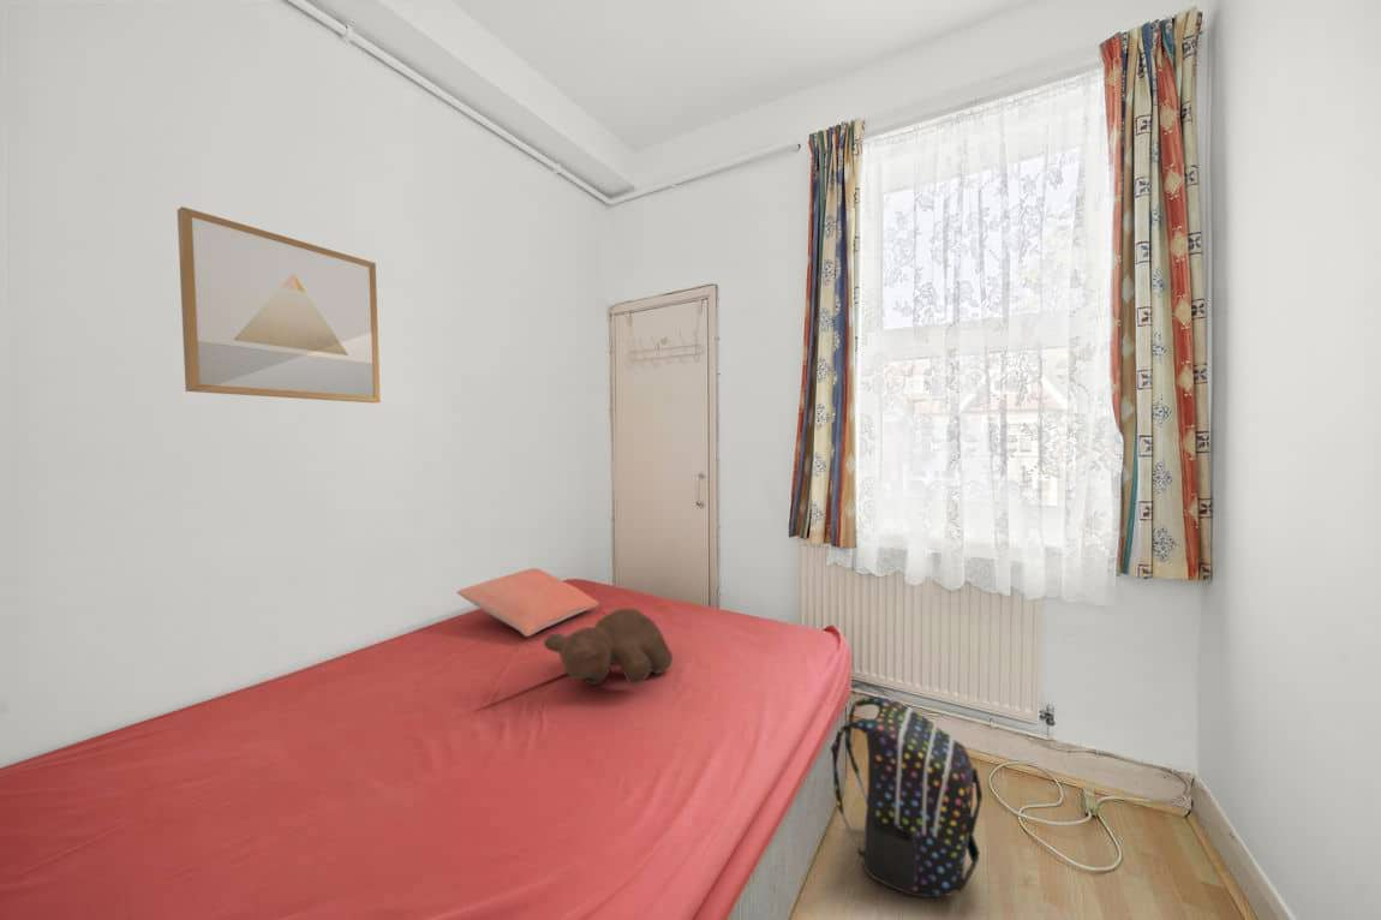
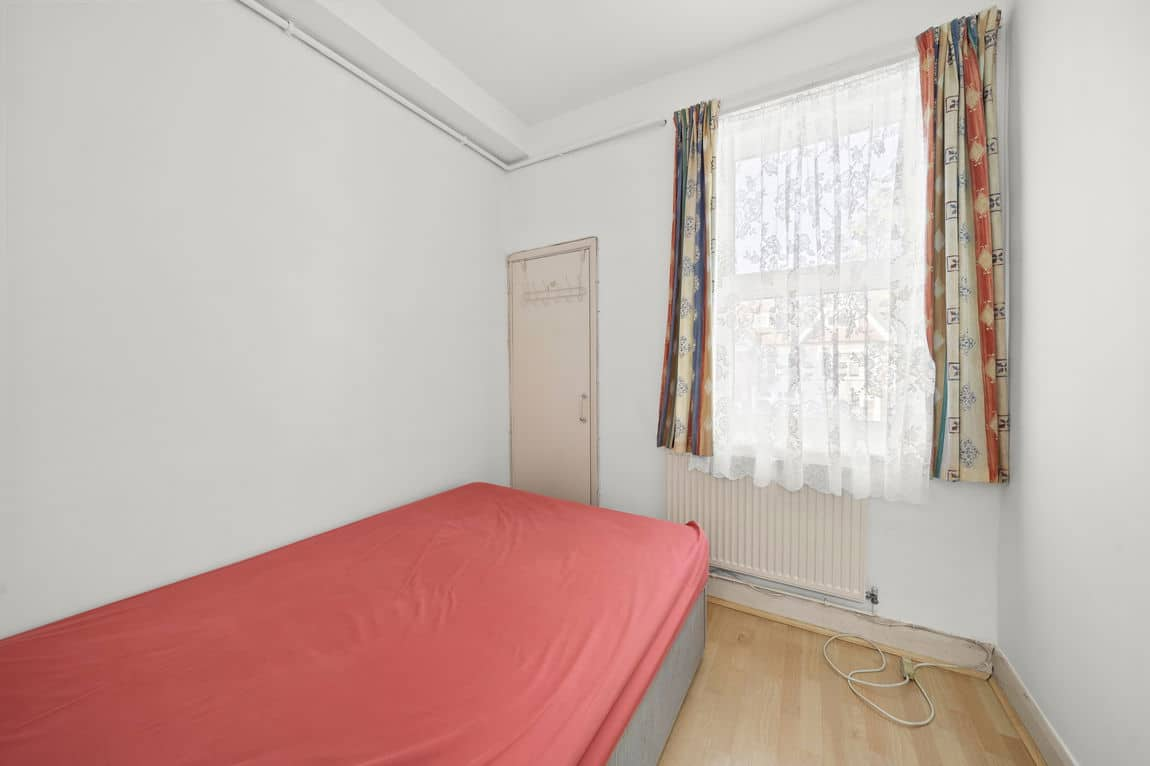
- pillow (531, 598)
- backpack (903, 790)
- teddy bear (609, 646)
- wall art (292, 318)
